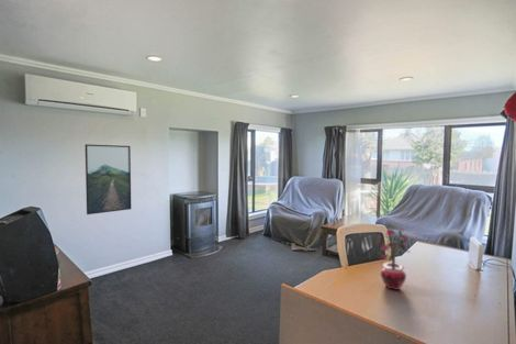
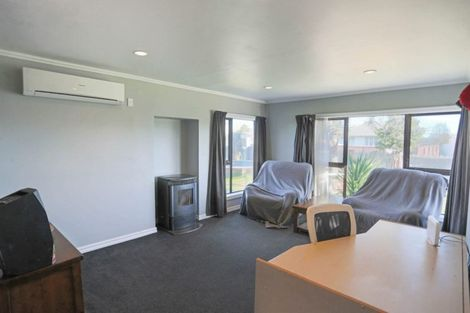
- potted plant (394, 257)
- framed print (109, 178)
